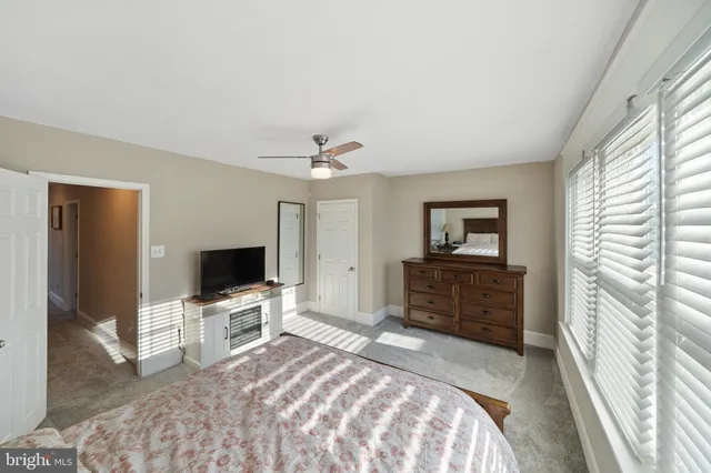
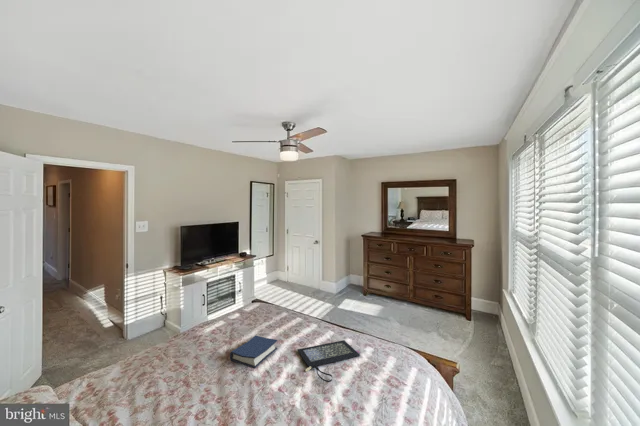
+ clutch bag (326, 353)
+ hardback book (254, 349)
